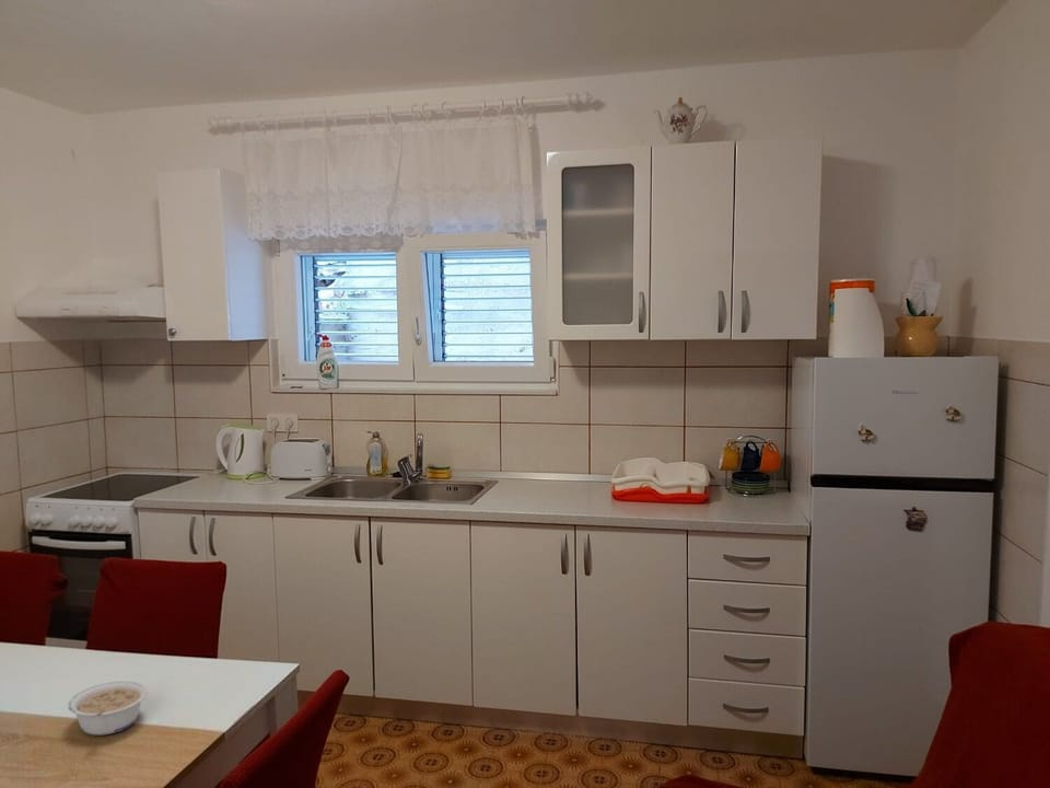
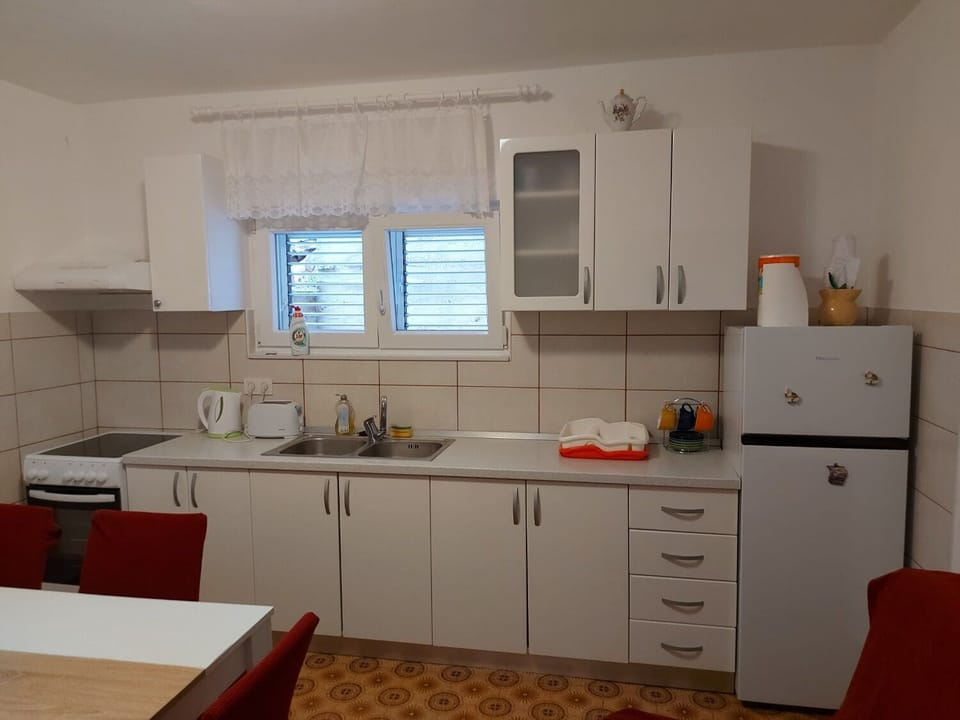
- legume (109, 708)
